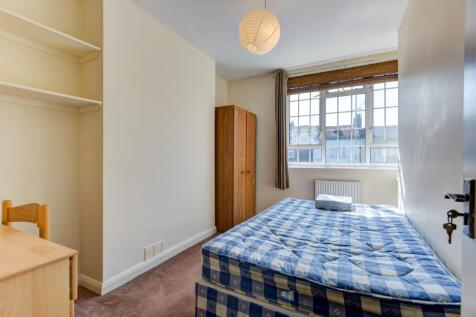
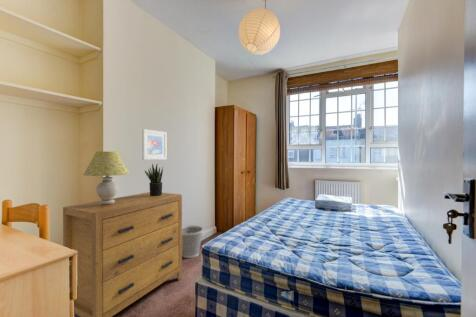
+ potted plant (154, 179)
+ wastebasket (190, 241)
+ dresser (131, 247)
+ table lamp (107, 177)
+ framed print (155, 145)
